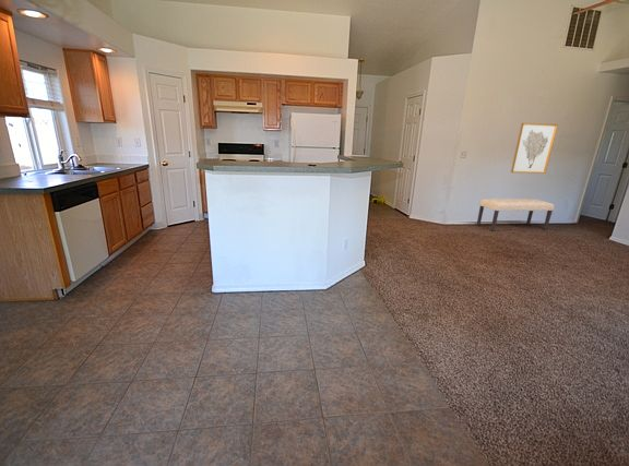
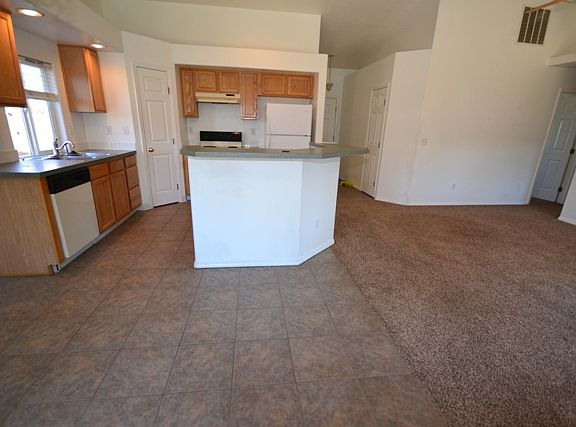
- wall art (533, 148)
- bench (513, 210)
